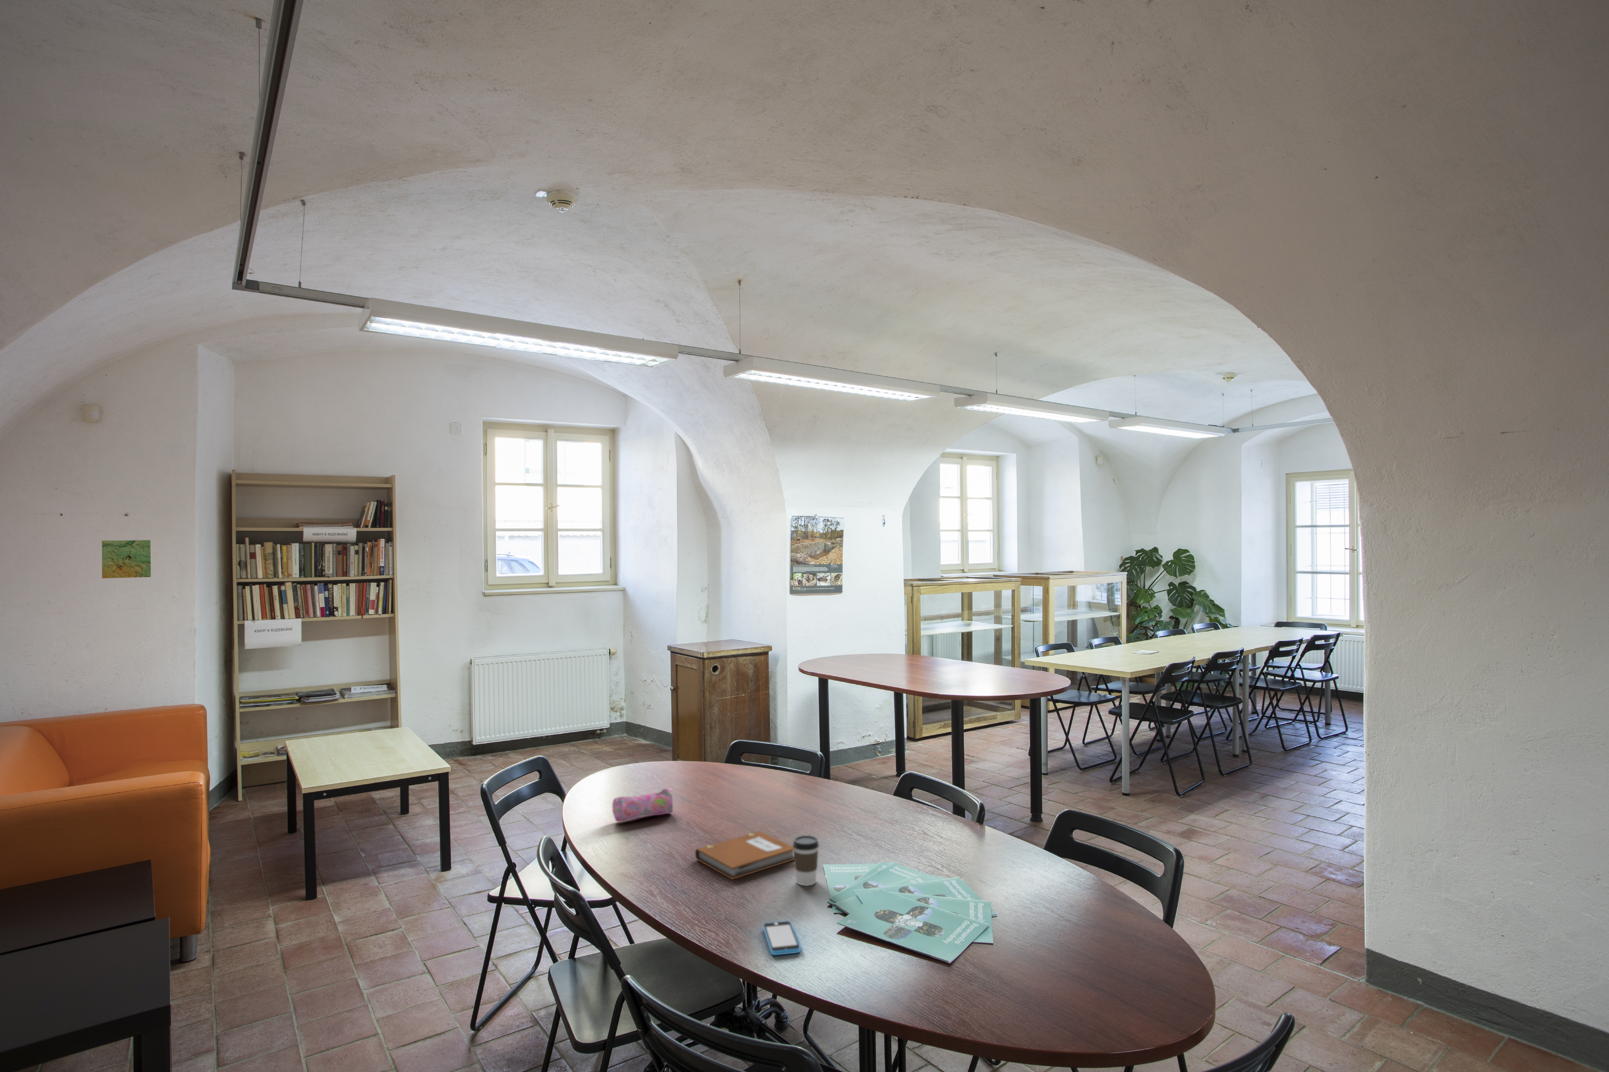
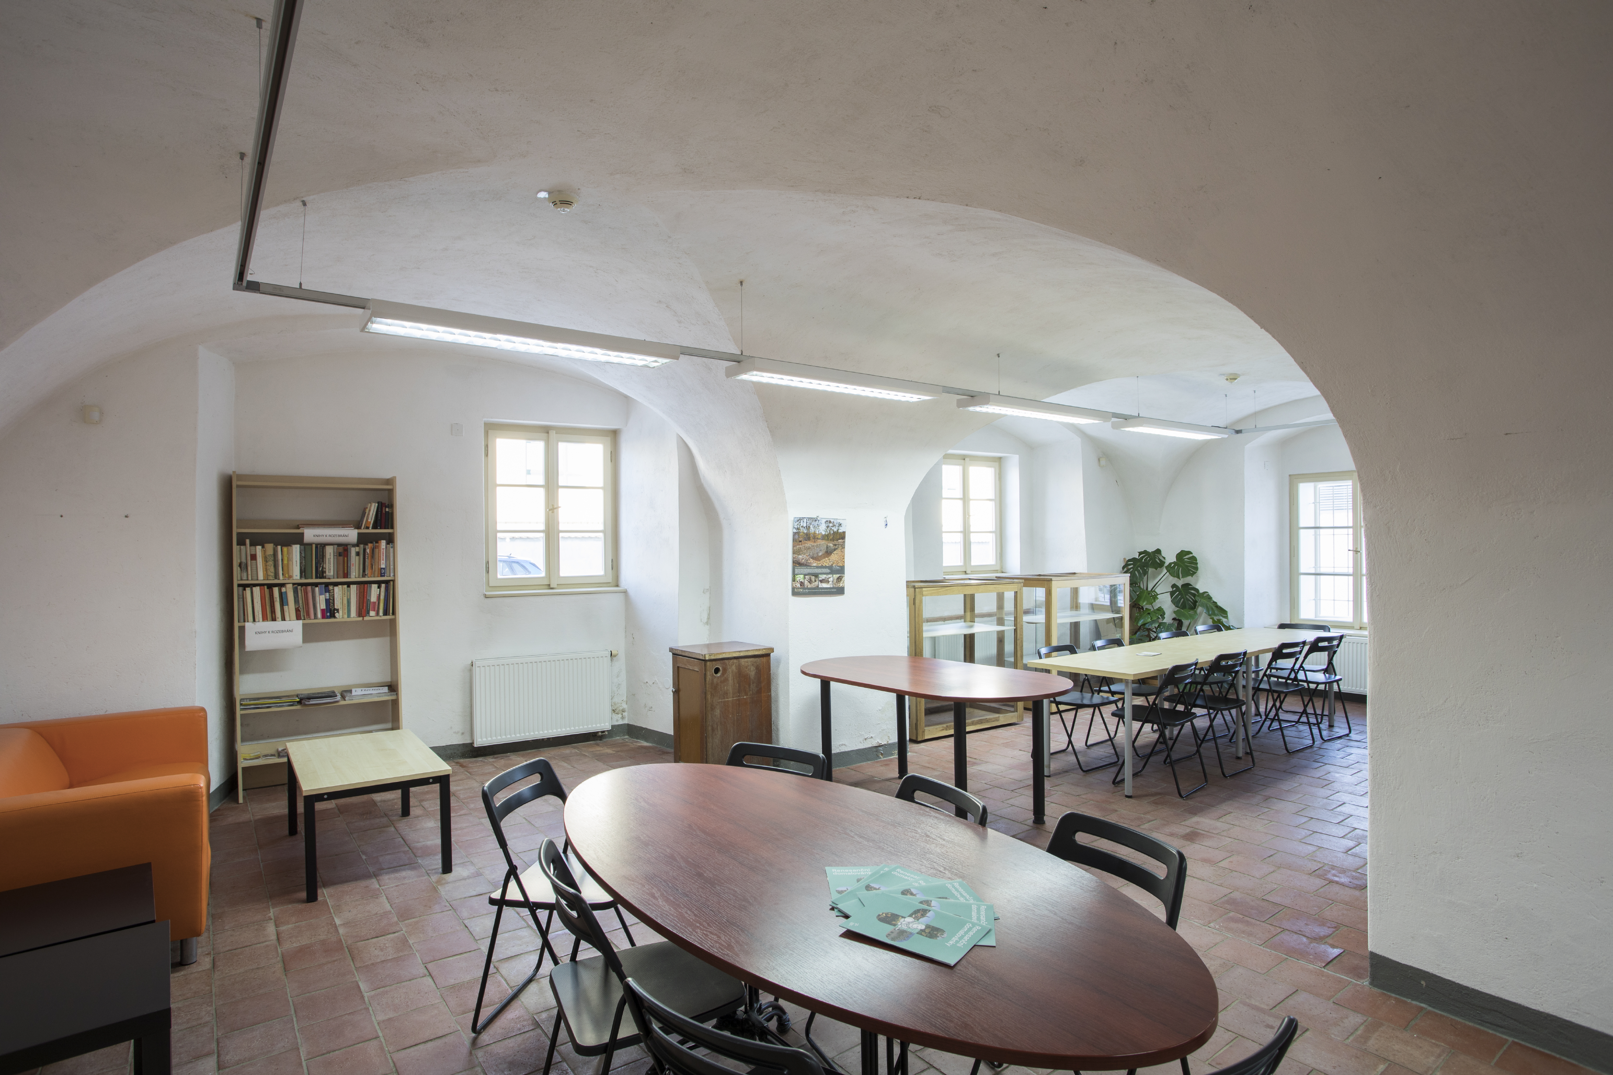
- notebook (747, 853)
- smartphone (782, 938)
- coffee cup (806, 860)
- map (127, 559)
- pencil case (644, 805)
